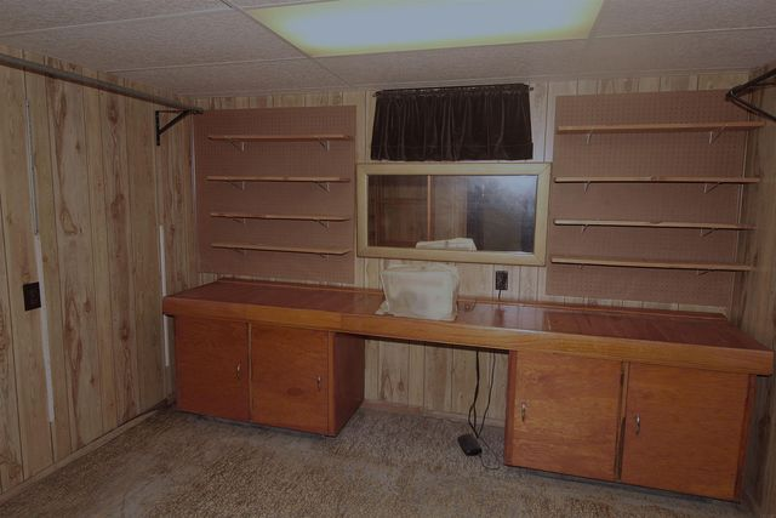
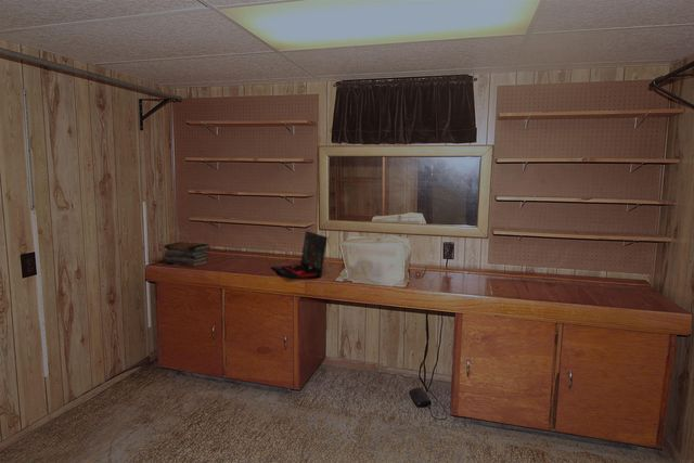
+ laptop (301, 255)
+ book stack (187, 254)
